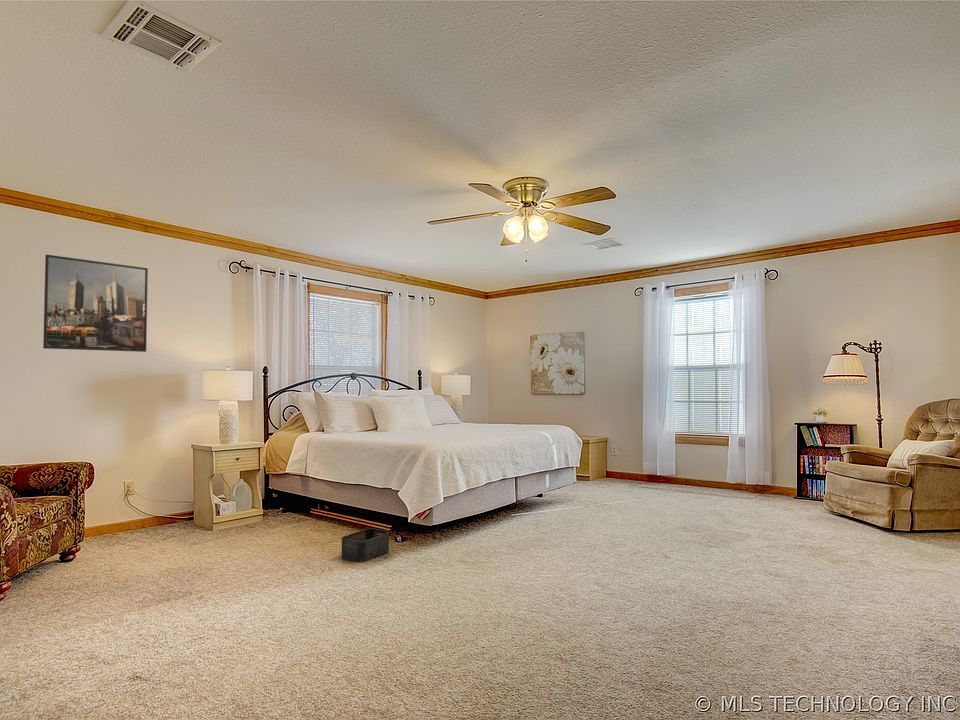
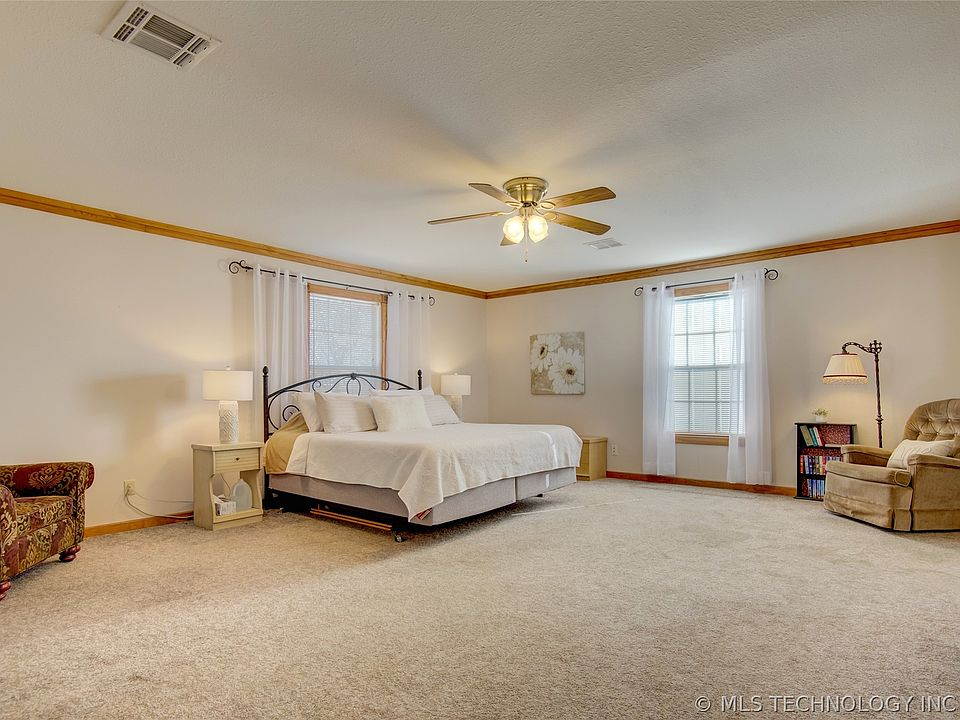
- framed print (98, 305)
- storage bin (365, 544)
